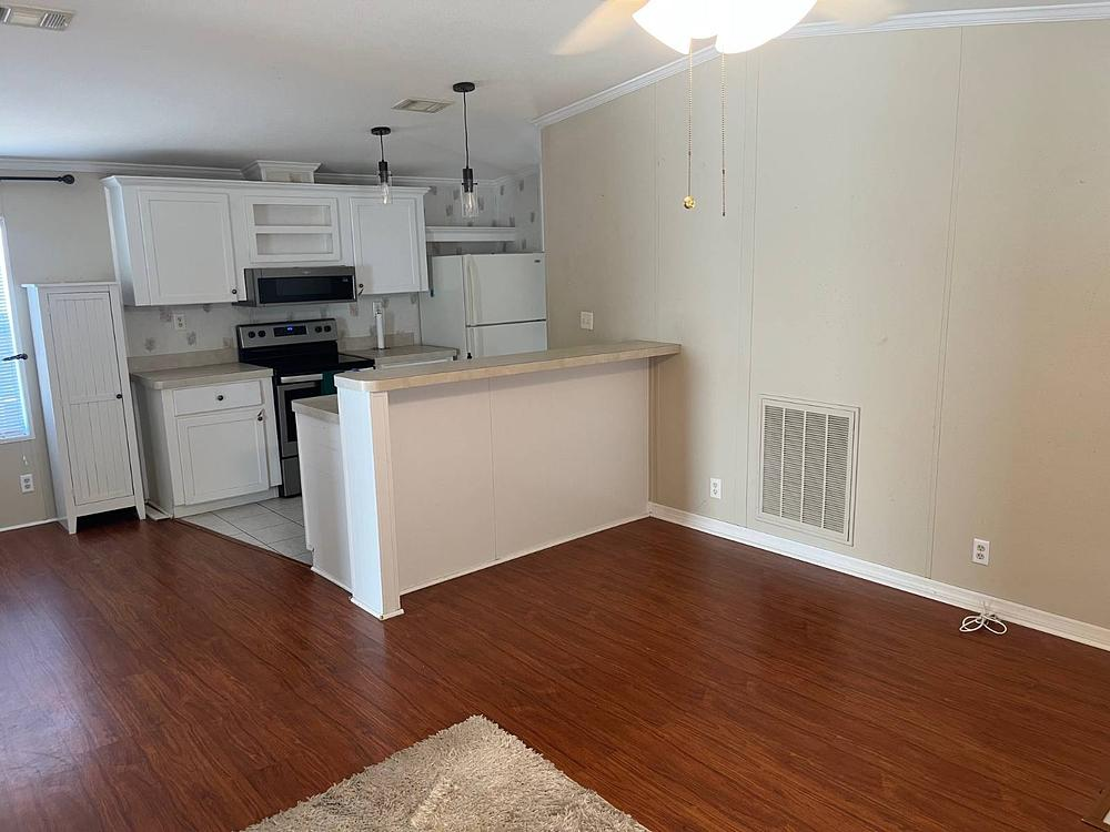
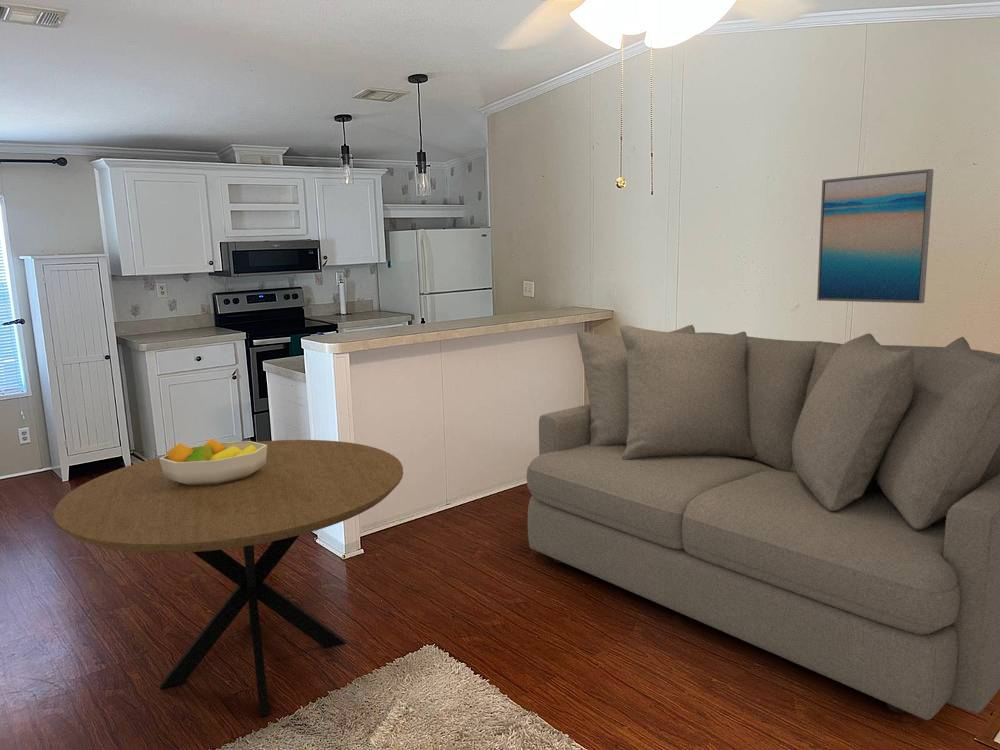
+ wall art (871, 239)
+ sofa (767, 458)
+ dining table (250, 574)
+ fruit bowl (215, 457)
